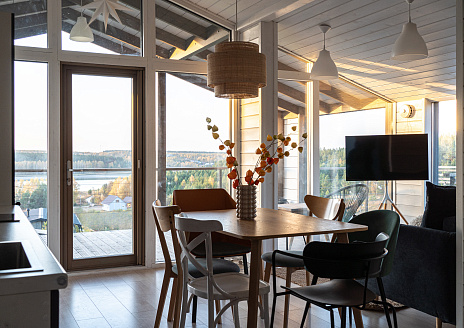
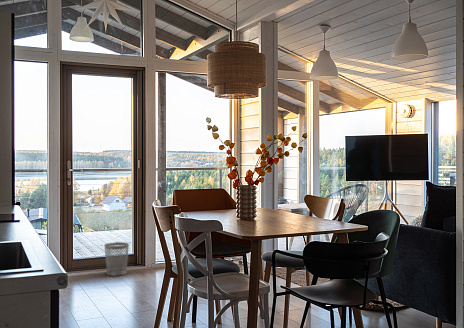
+ wastebasket (116, 258)
